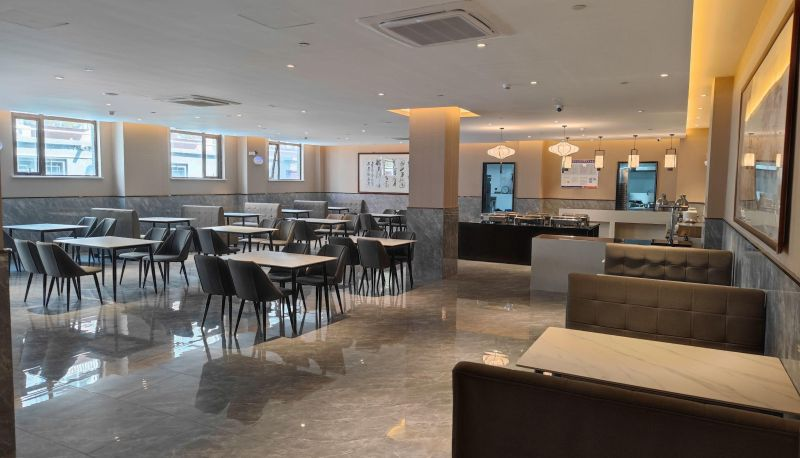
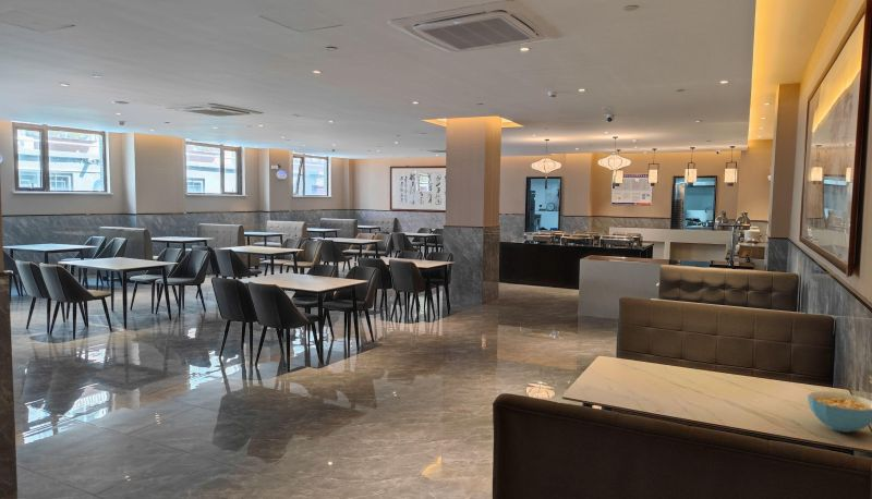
+ cereal bowl (841, 414)
